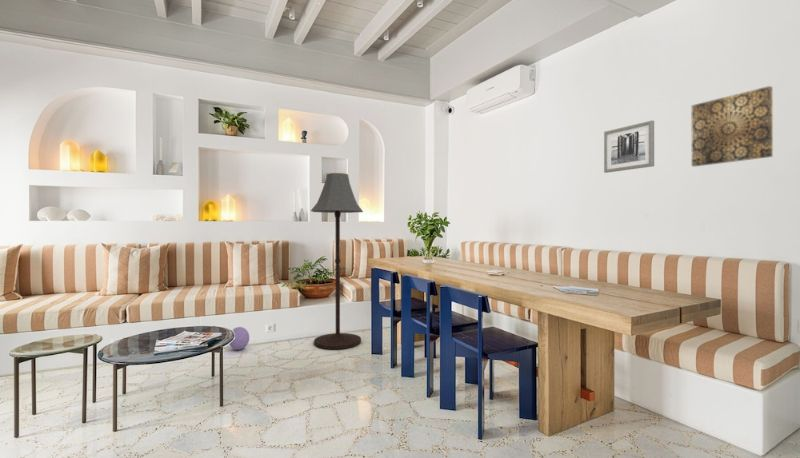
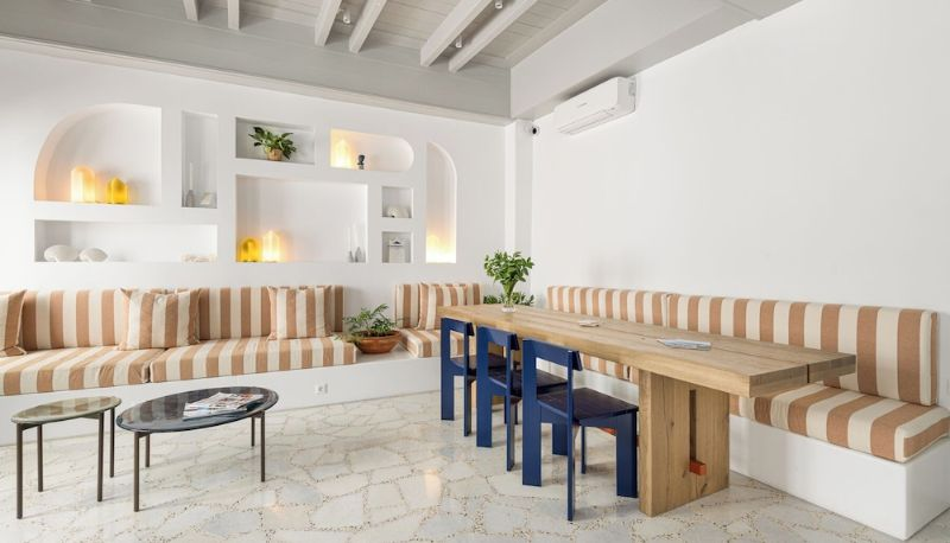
- ball (238, 338)
- floor lamp (337, 258)
- wall art (729, 129)
- wall art (627, 148)
